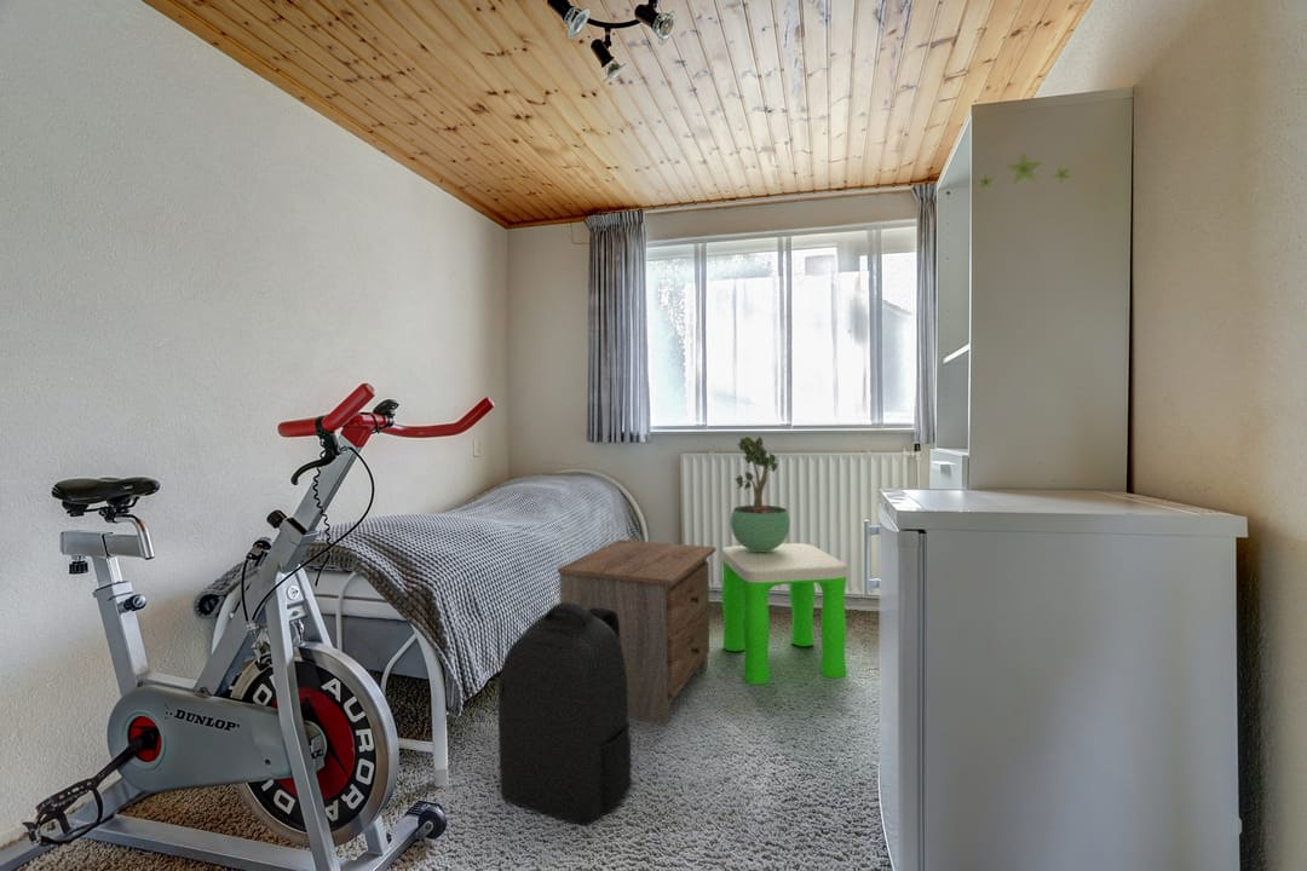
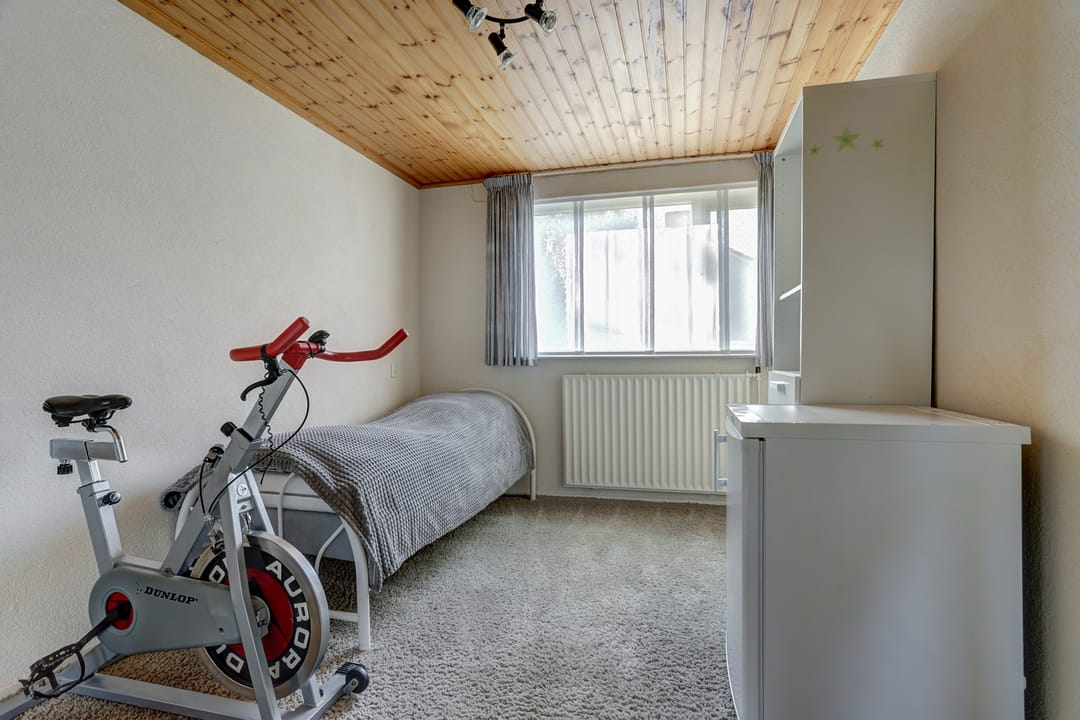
- potted plant (760, 494)
- stool (791, 606)
- nightstand (643, 622)
- backpack (572, 691)
